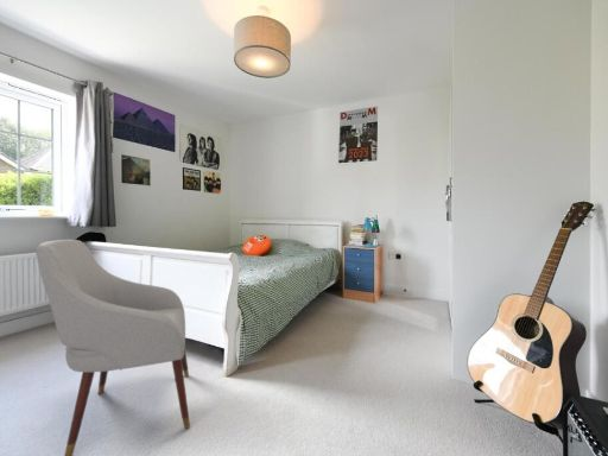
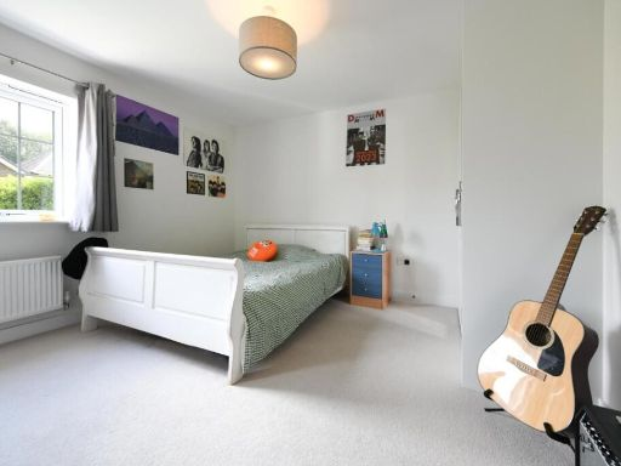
- chair (126, 325)
